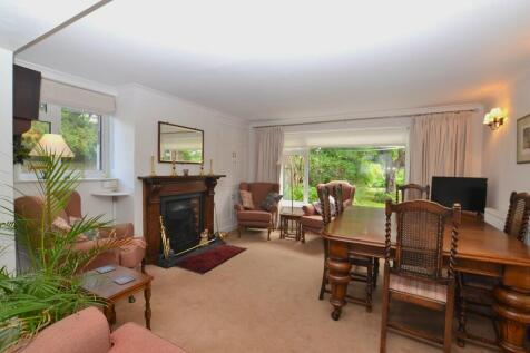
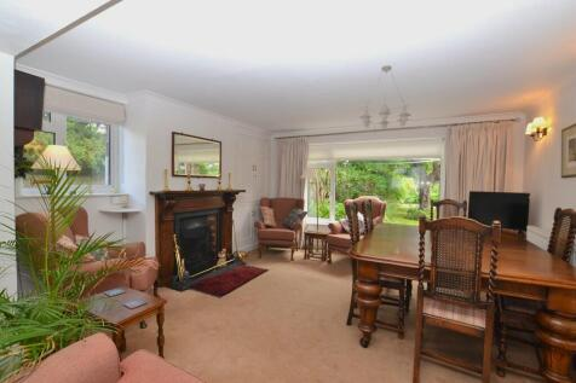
+ chandelier (385, 95)
